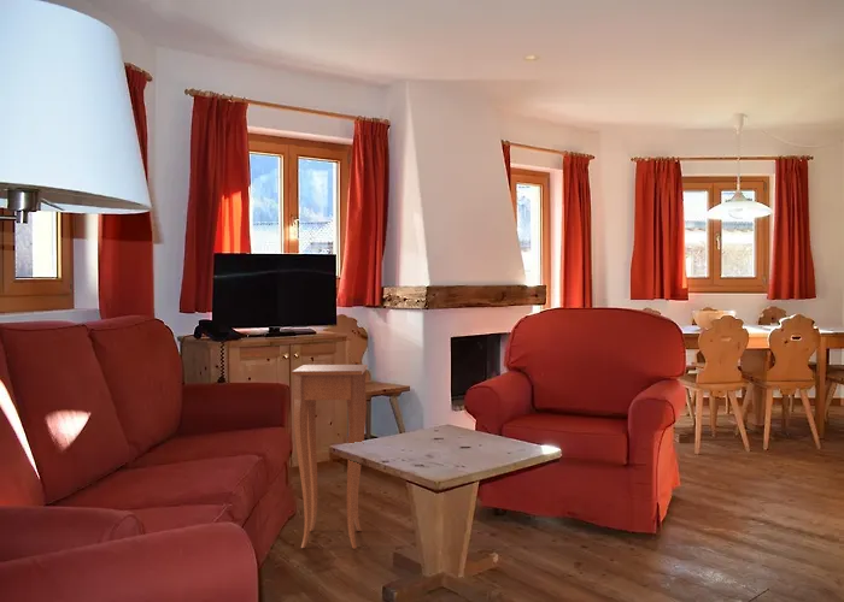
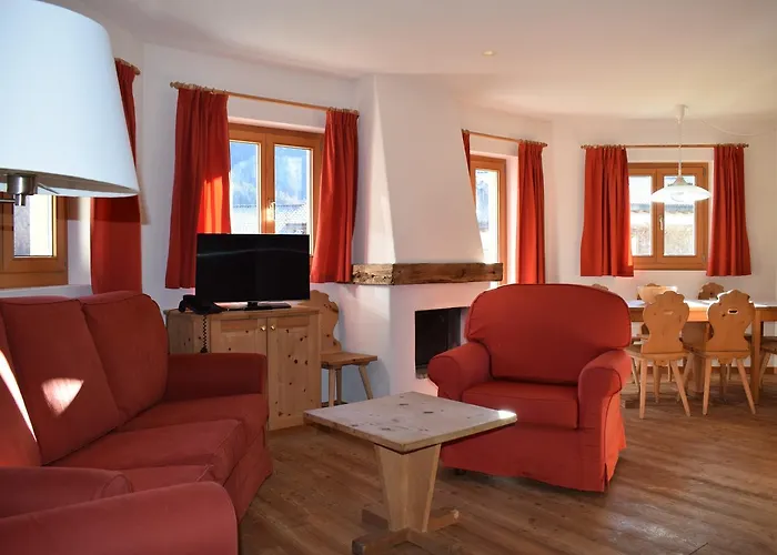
- side table (316, 455)
